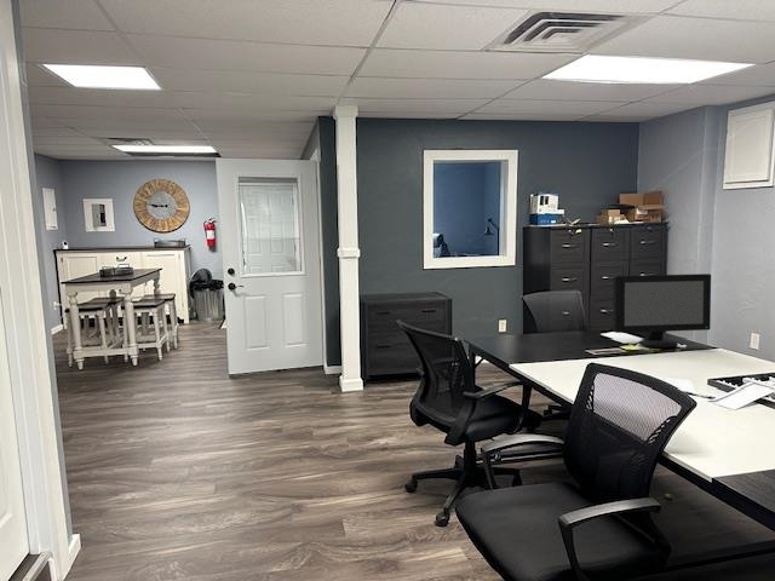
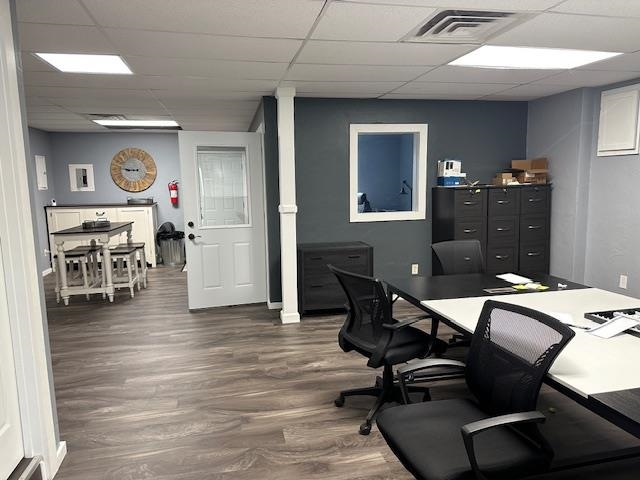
- computer monitor (659, 310)
